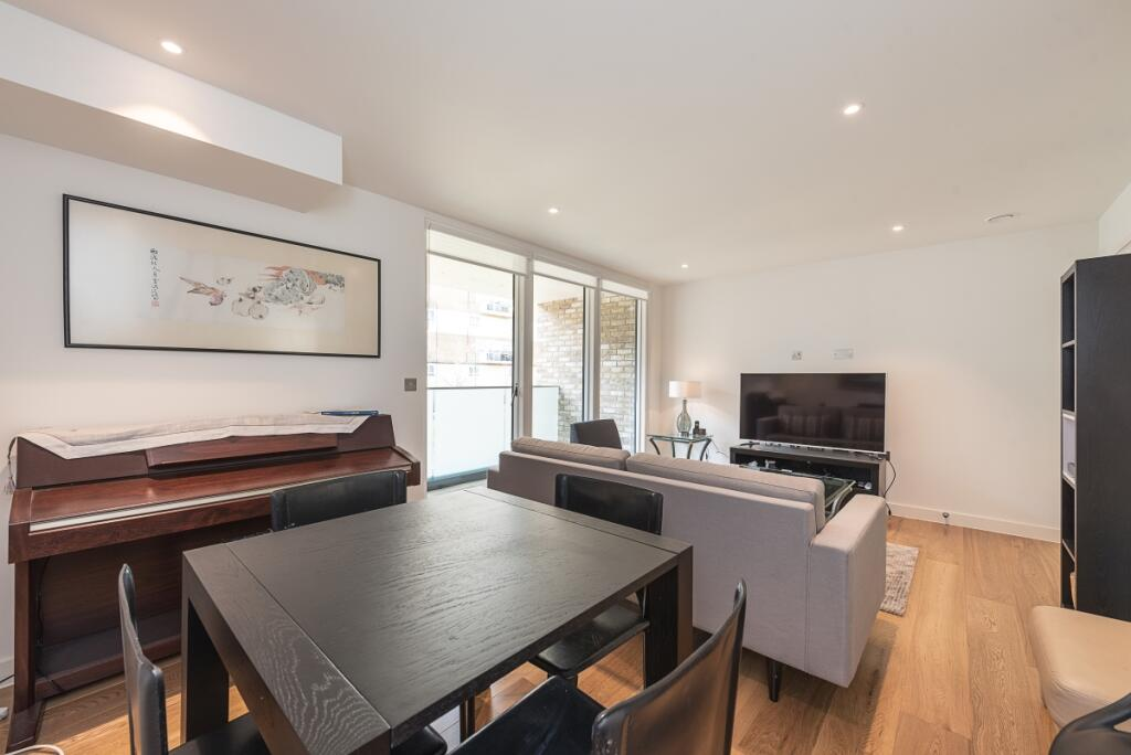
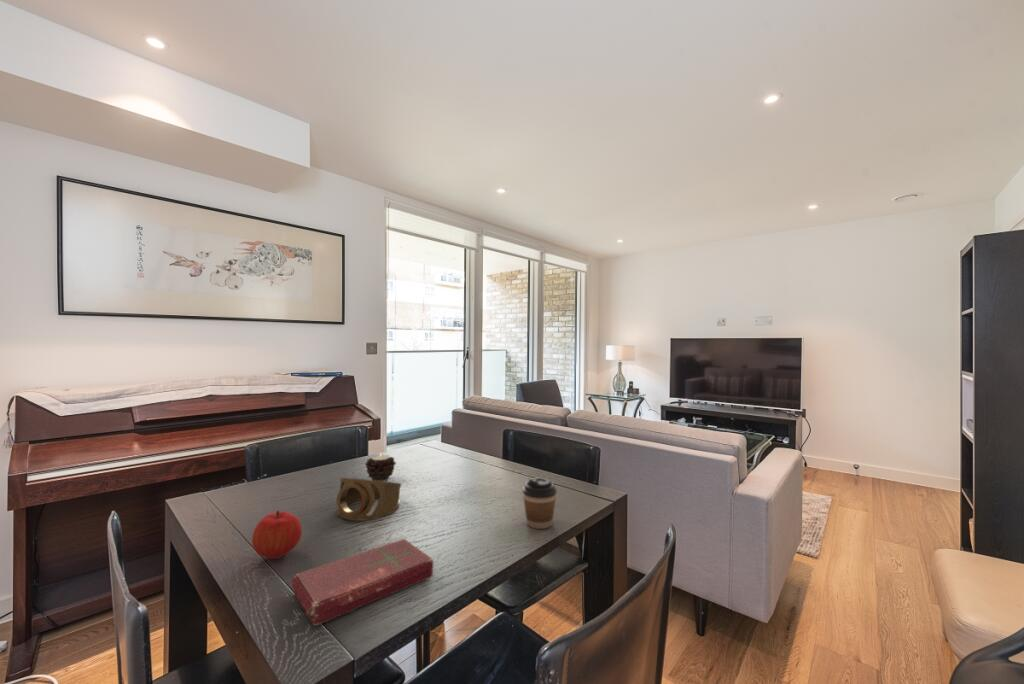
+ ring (368, 489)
+ book (364, 576)
+ coffee cup (539, 500)
+ fruit (277, 533)
+ candle (380, 466)
